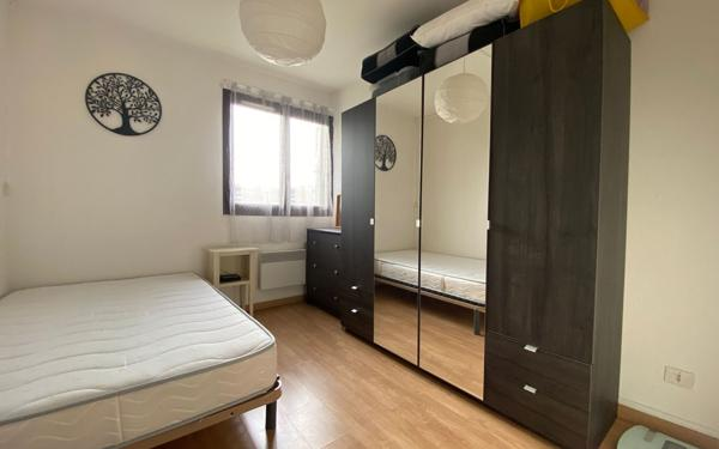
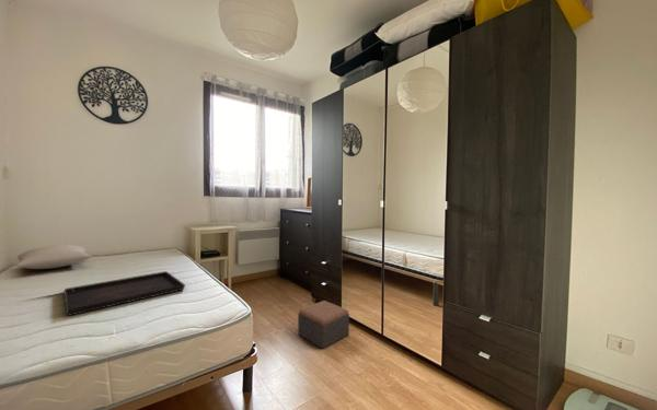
+ footstool (323, 321)
+ serving tray (126, 289)
+ pillow (55, 256)
